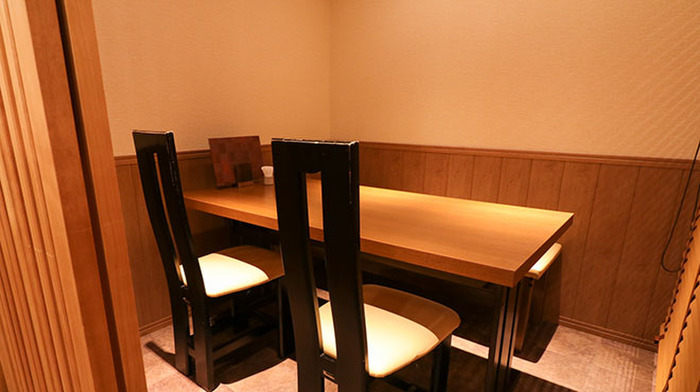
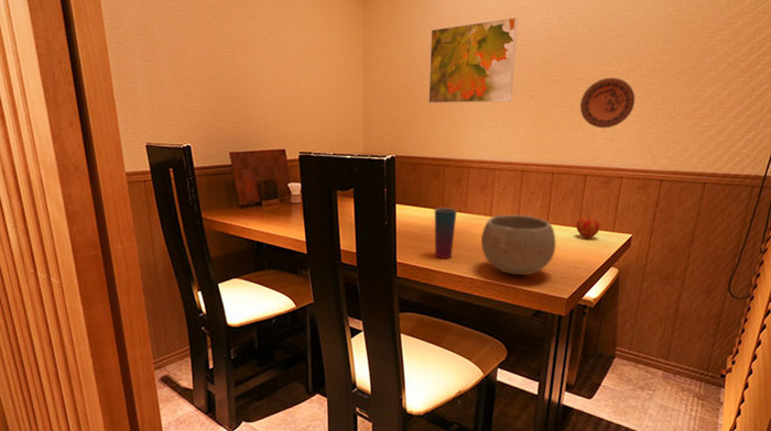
+ bowl (517, 246)
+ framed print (469, 64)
+ decorative plate (606, 102)
+ apple (587, 226)
+ cup (444, 233)
